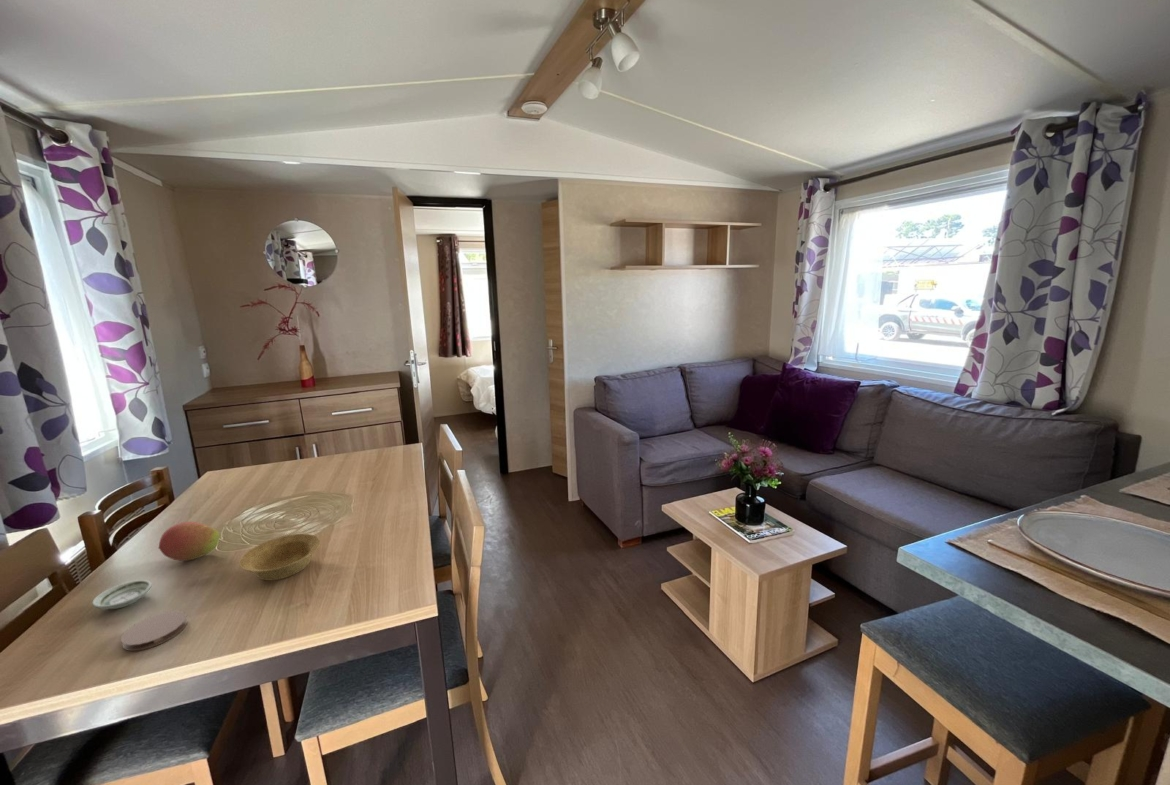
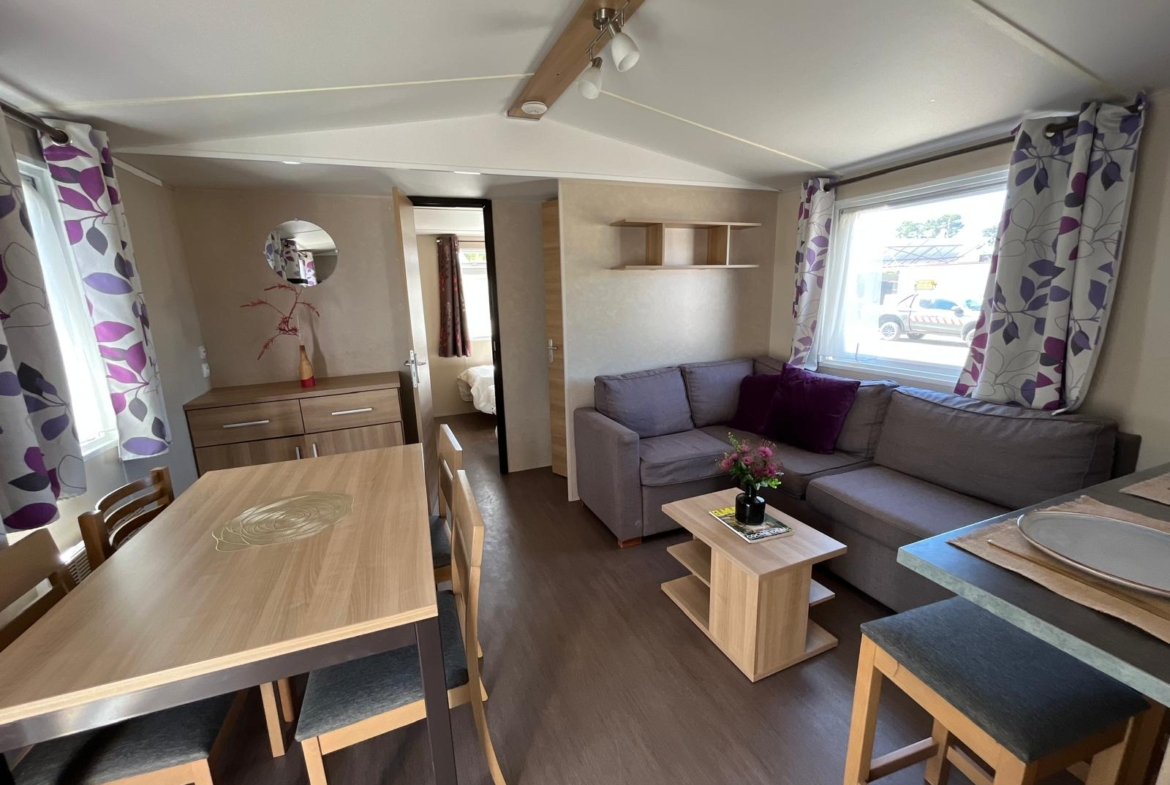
- saucer (123, 597)
- coaster (155, 629)
- fruit (188, 540)
- bowl (282, 560)
